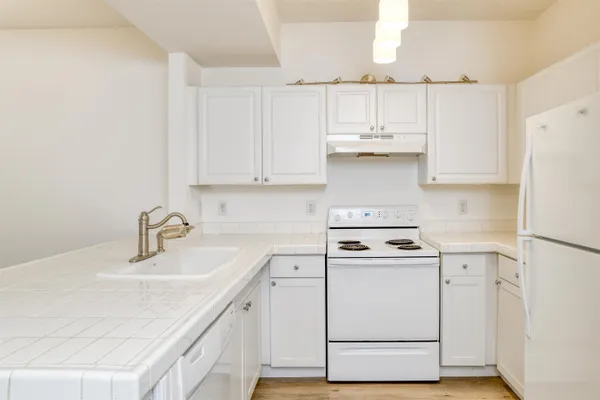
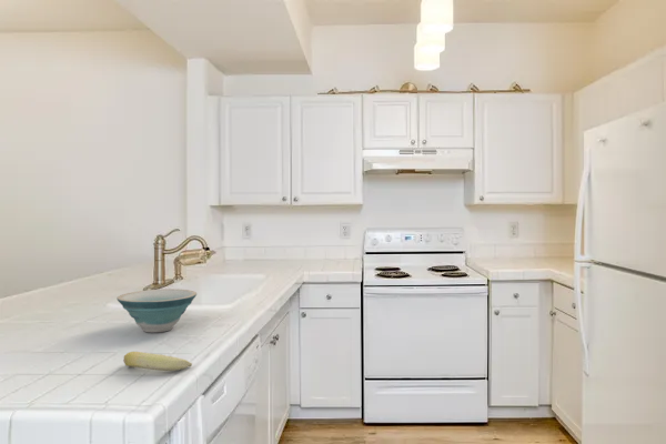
+ bowl (158, 312)
+ fruit (153, 359)
